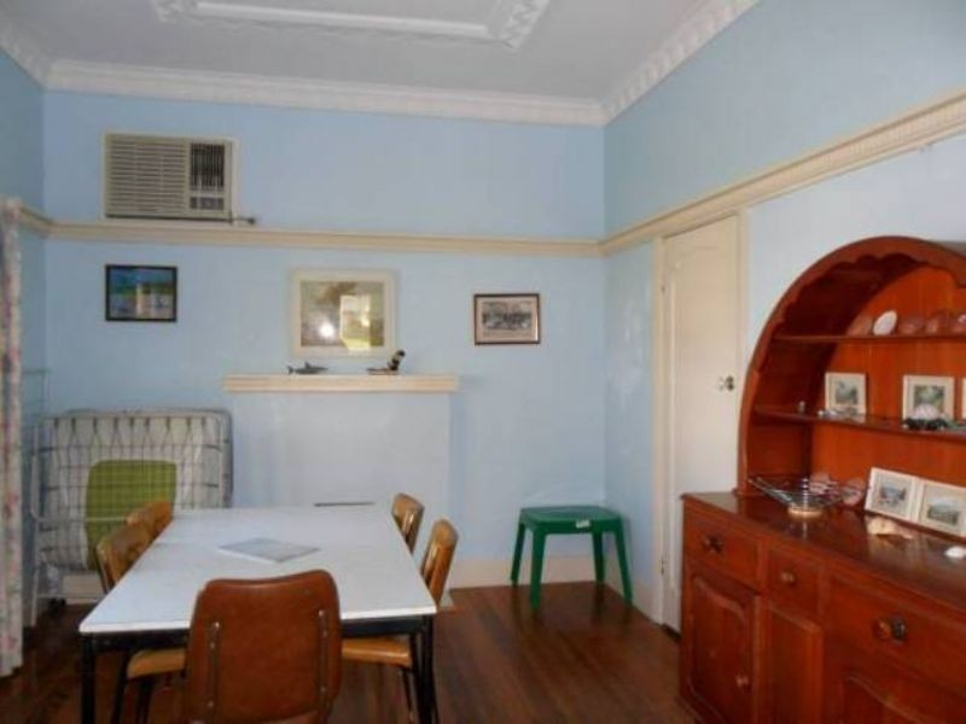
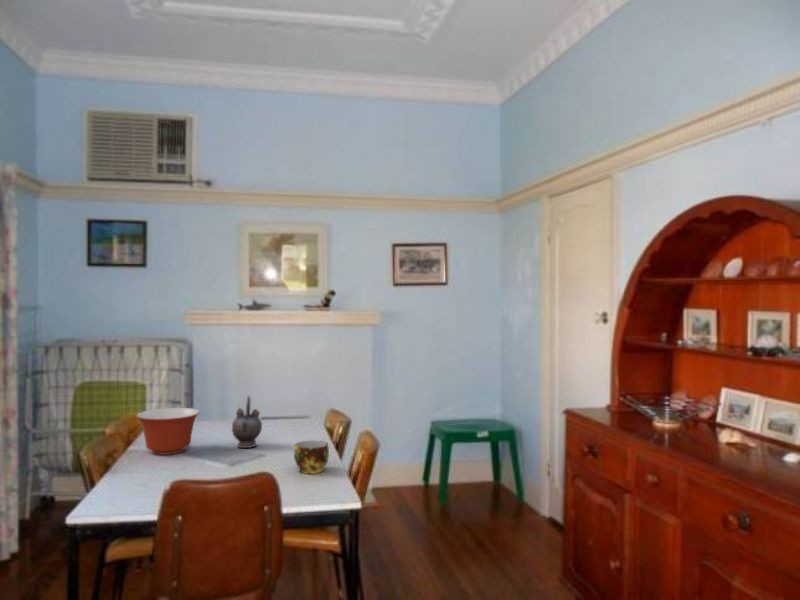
+ mixing bowl (168, 432)
+ cup (313, 457)
+ teapot (246, 421)
